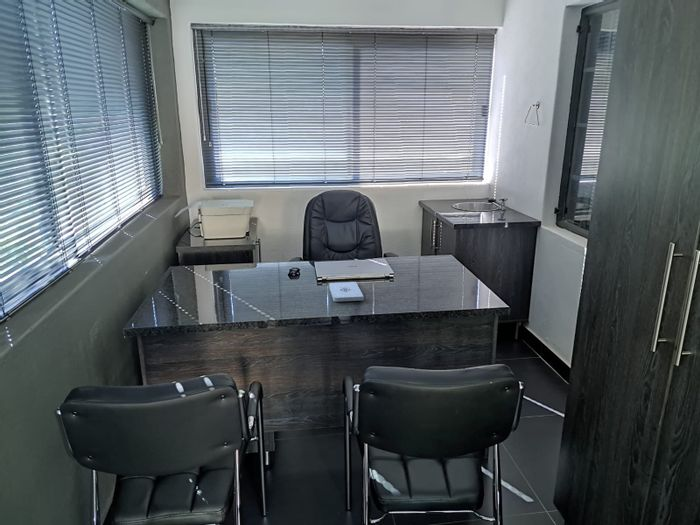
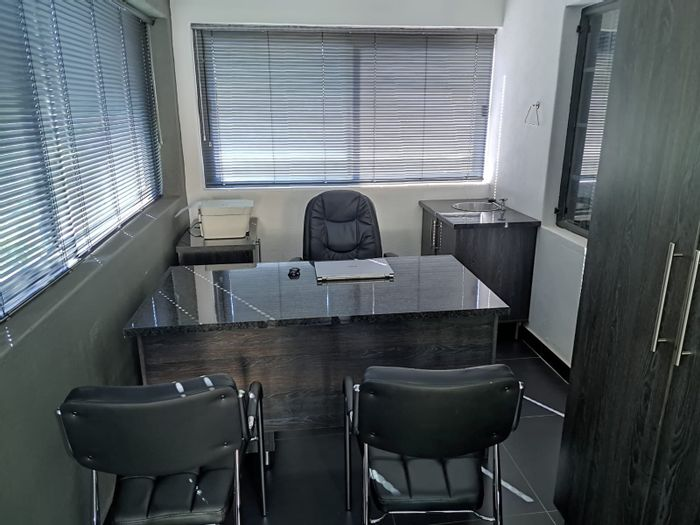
- notepad (345, 291)
